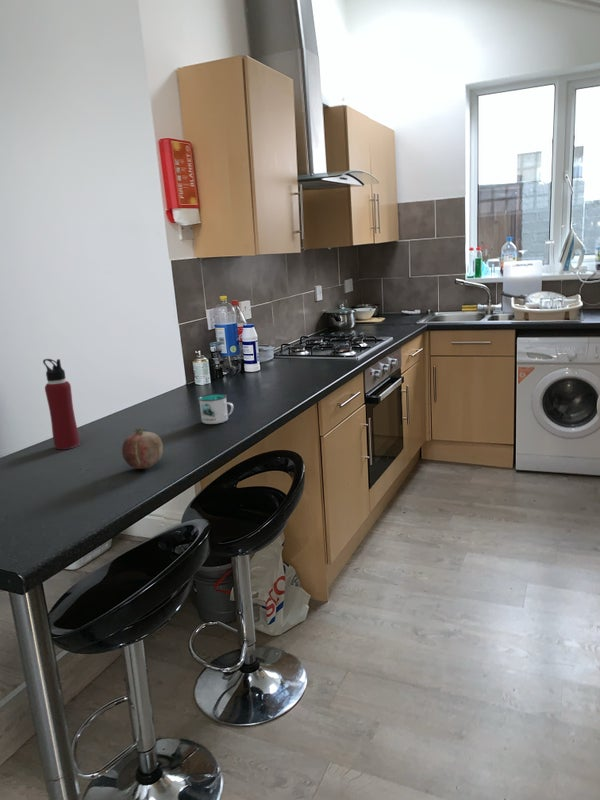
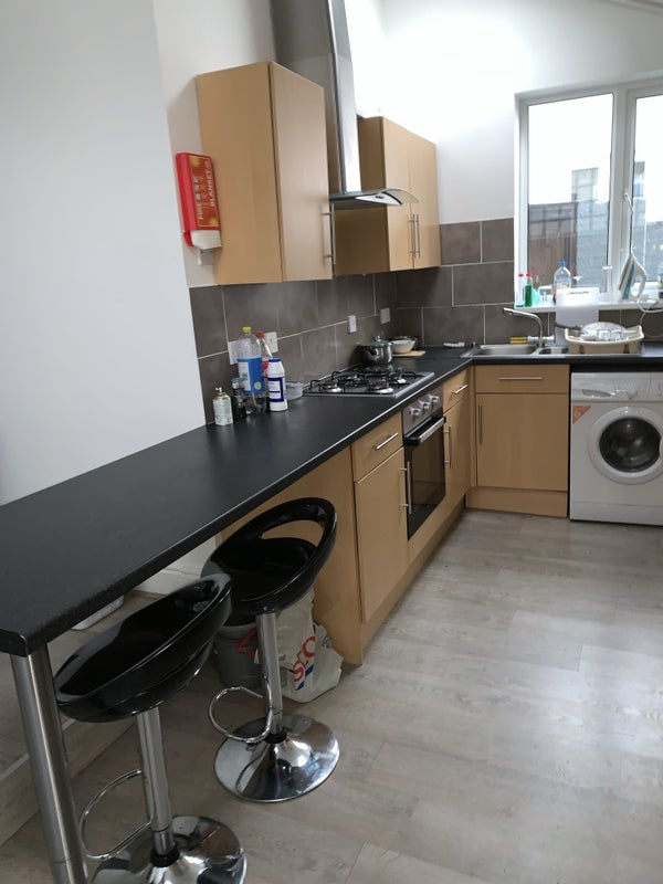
- water bottle (60, 403)
- fruit (142, 447)
- mug (217, 409)
